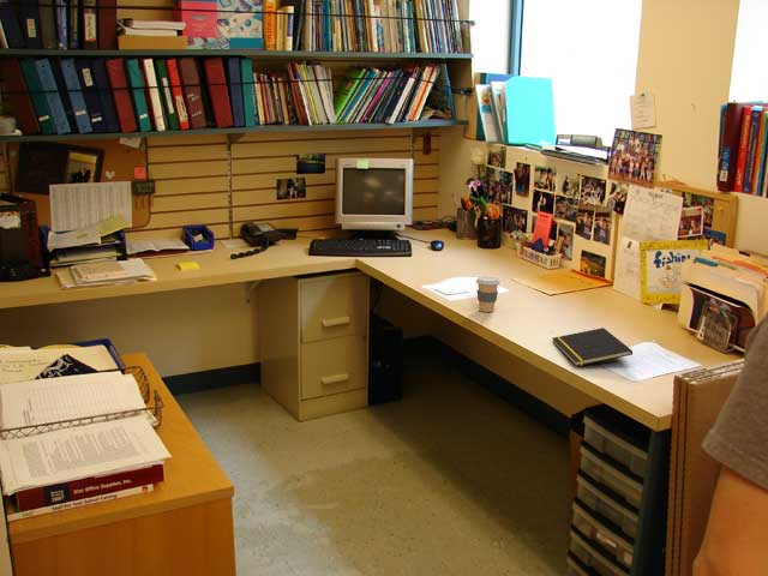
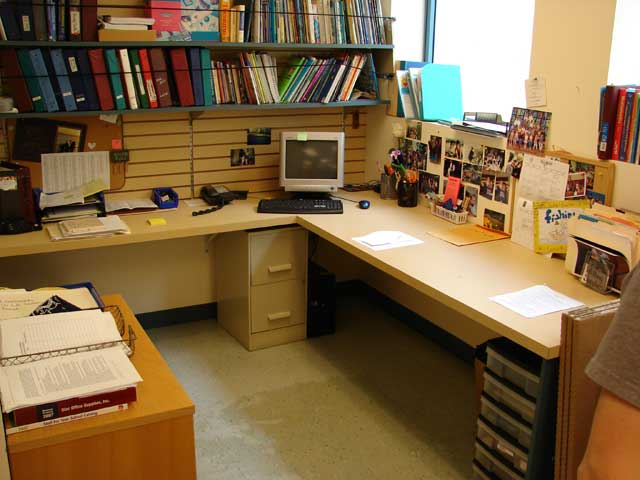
- notepad (590, 346)
- coffee cup (487, 294)
